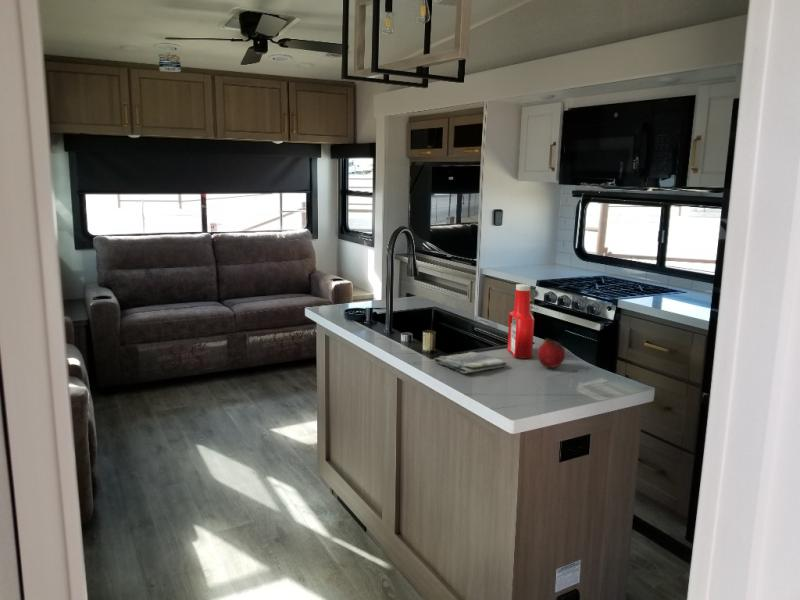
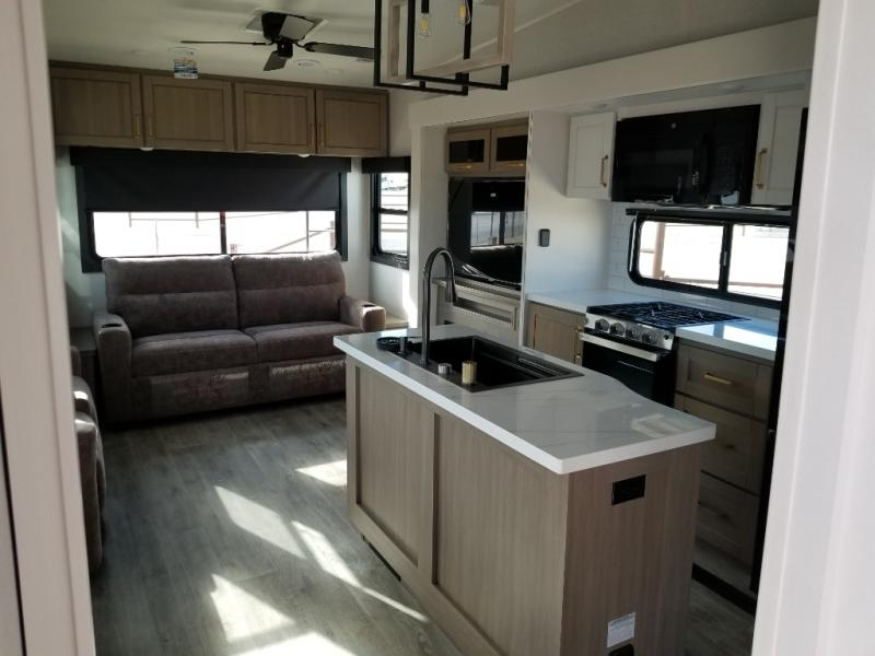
- fruit (551, 352)
- soap bottle (521, 319)
- dish towel (469, 360)
